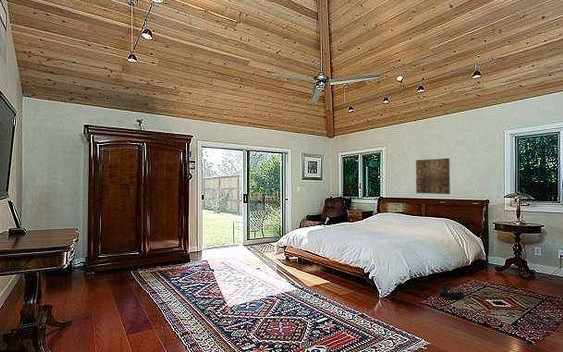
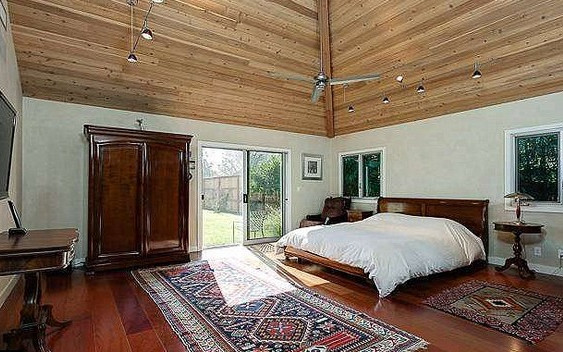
- wall art (432, 176)
- boots (451, 290)
